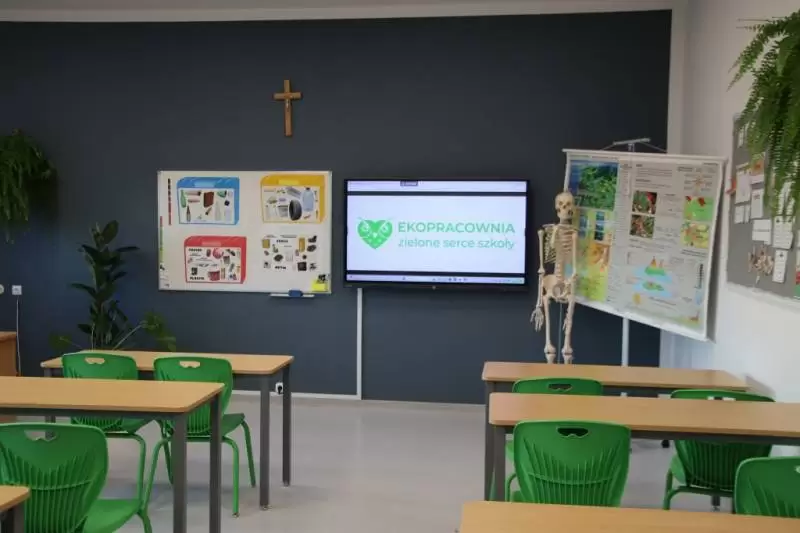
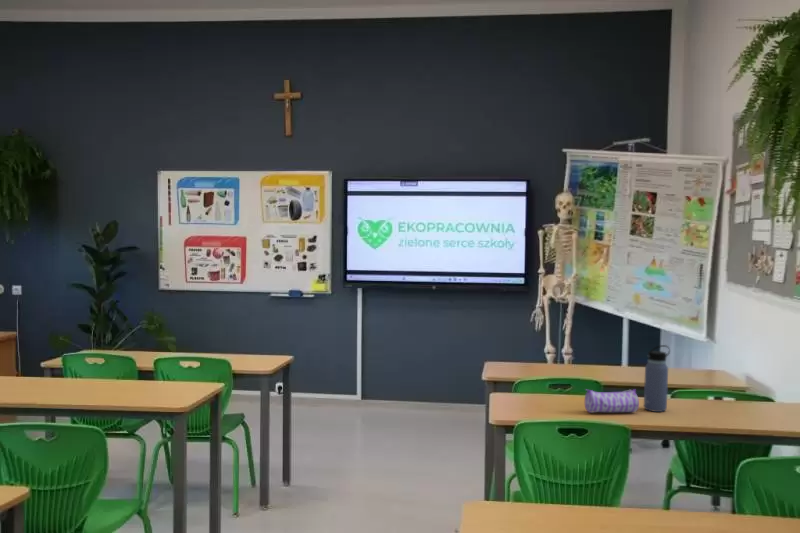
+ pencil case (611, 400)
+ water bottle (656, 376)
